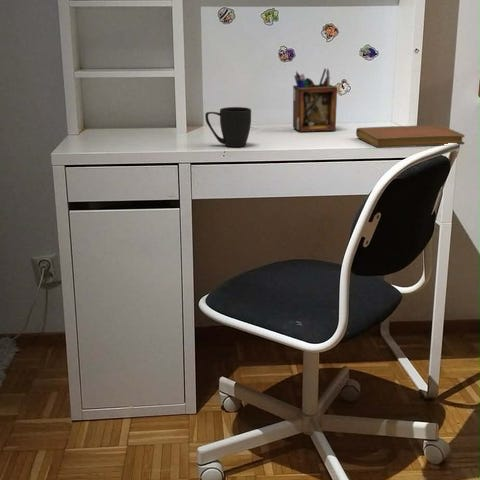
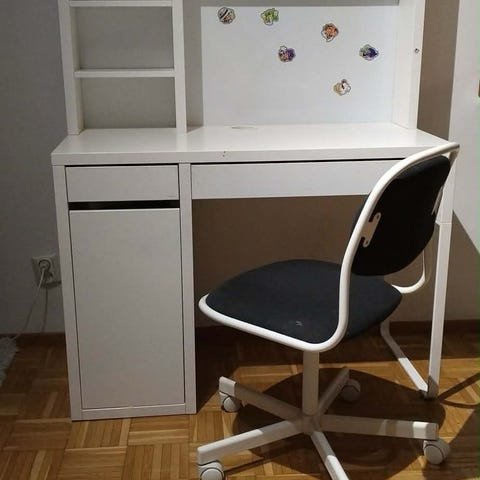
- notebook (408, 135)
- mug (228, 127)
- desk organizer (314, 99)
